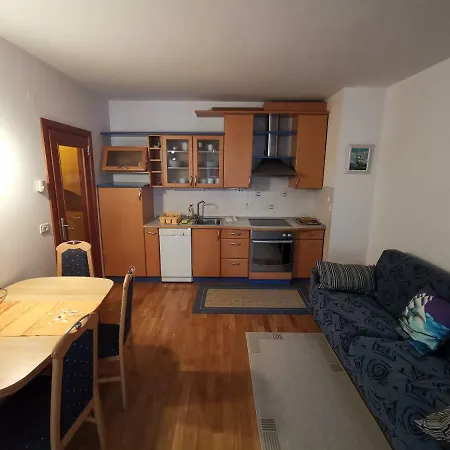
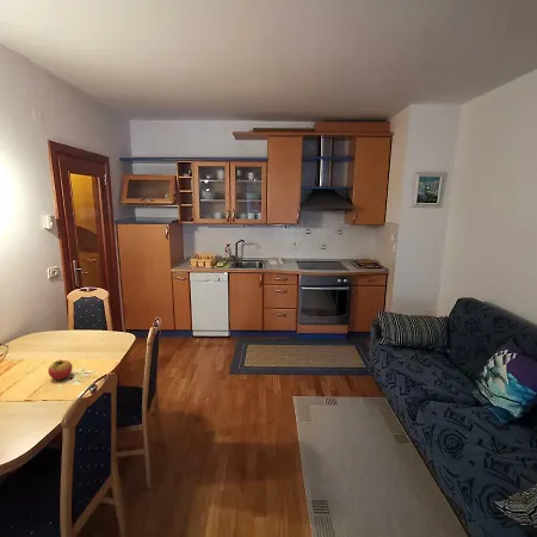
+ fruit (60, 368)
